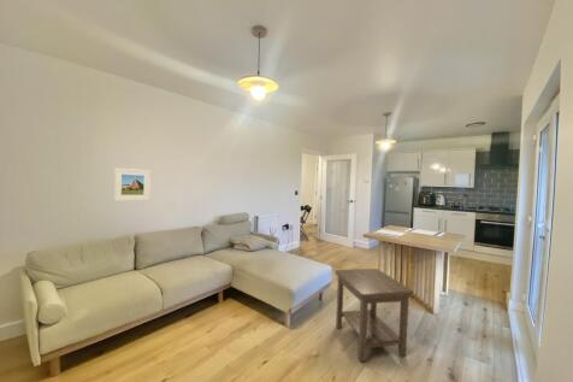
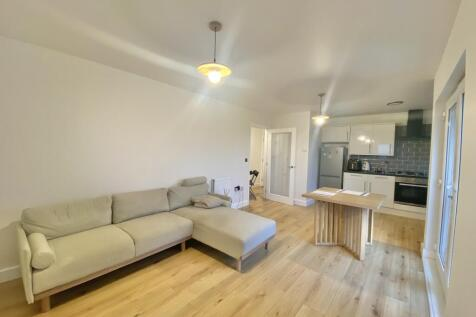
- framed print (132, 184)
- side table (368, 310)
